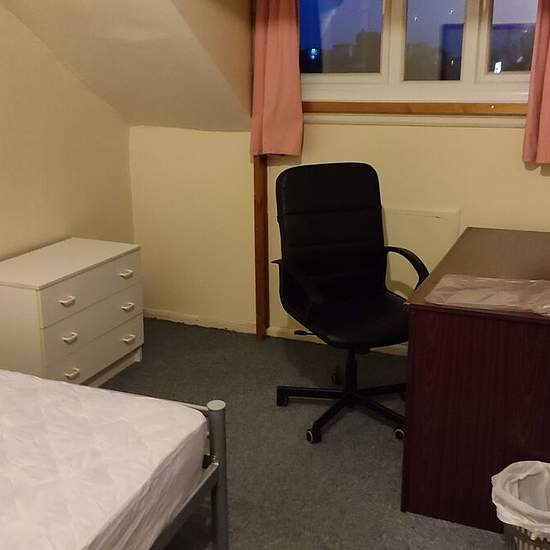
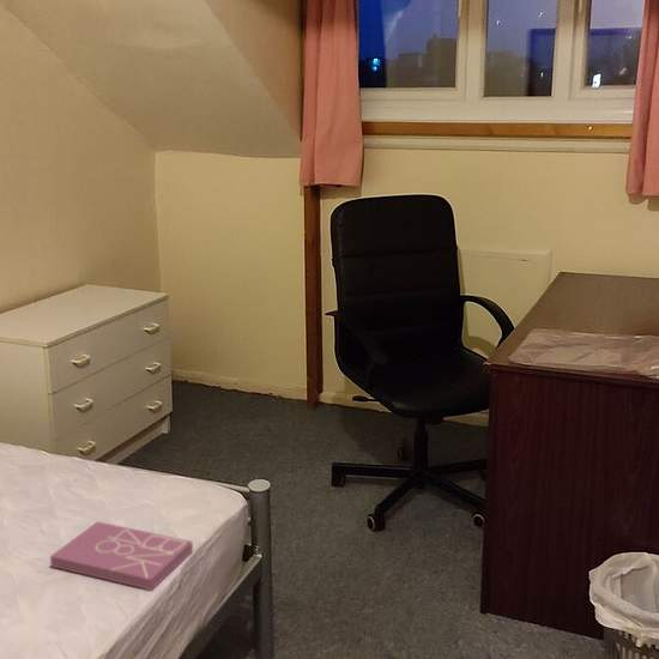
+ book (122, 554)
